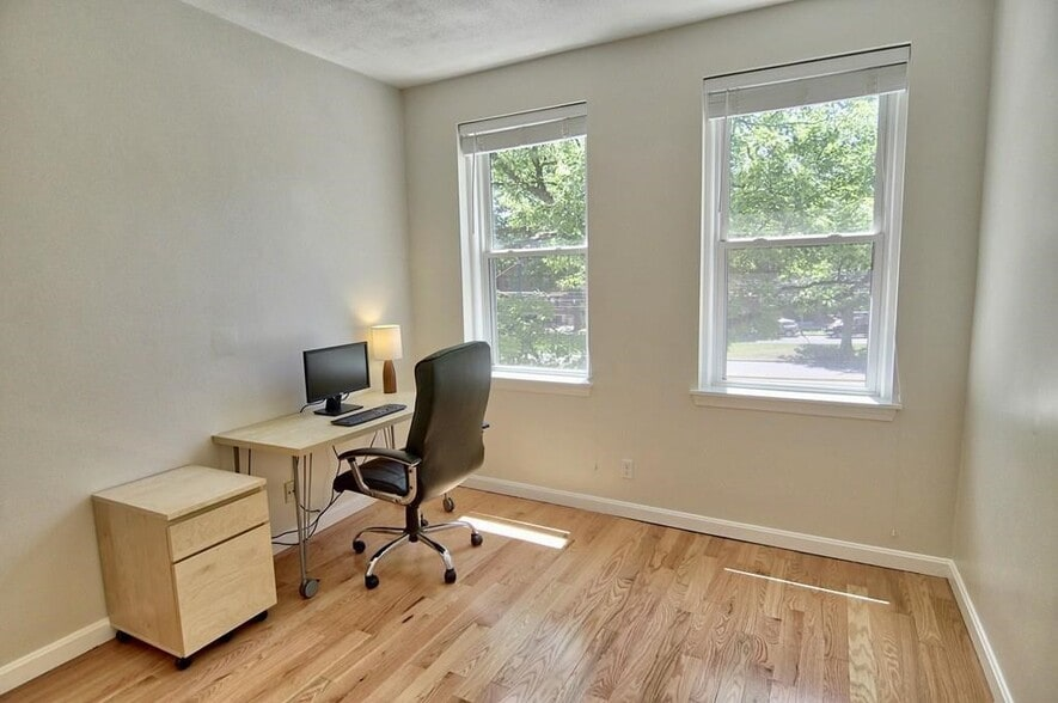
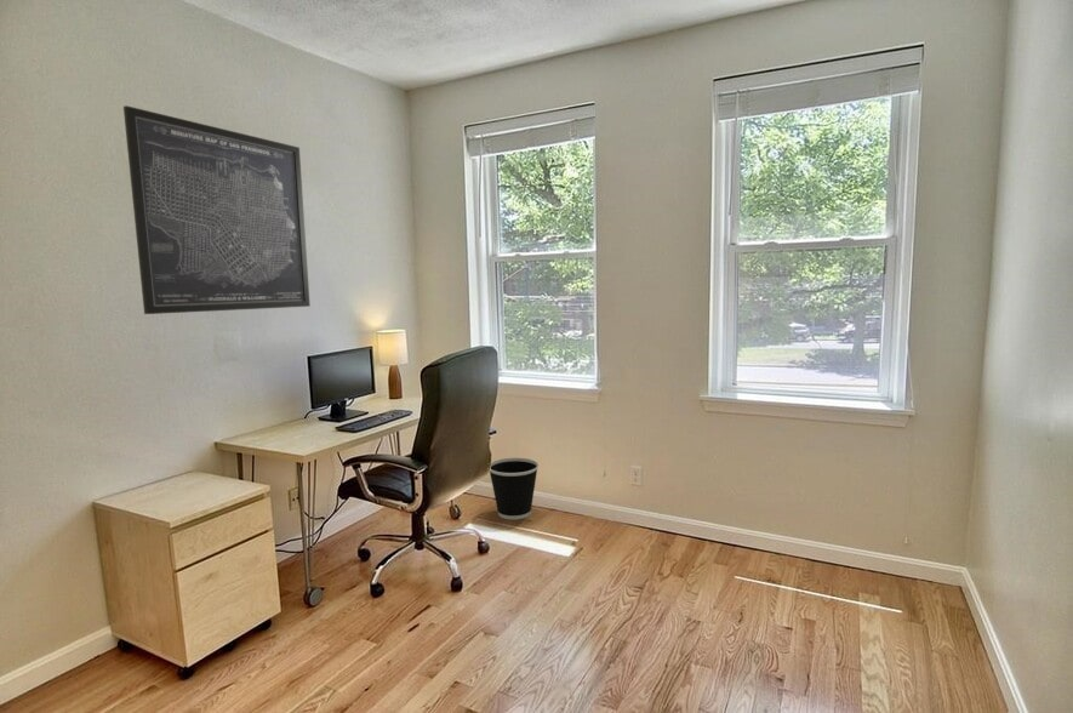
+ wastebasket (513, 489)
+ wall art (230, 221)
